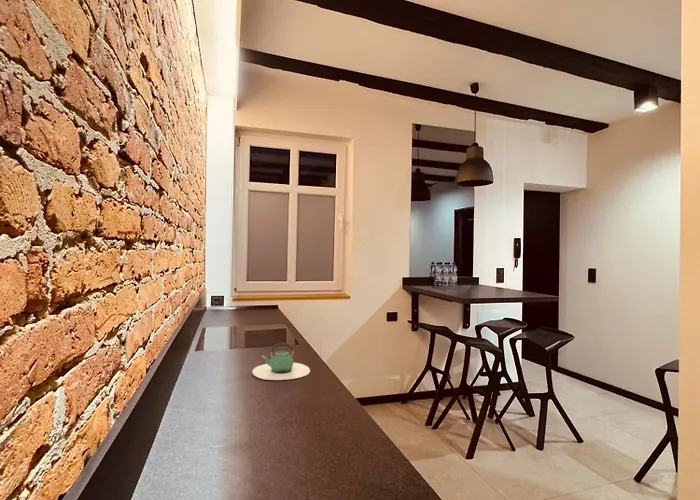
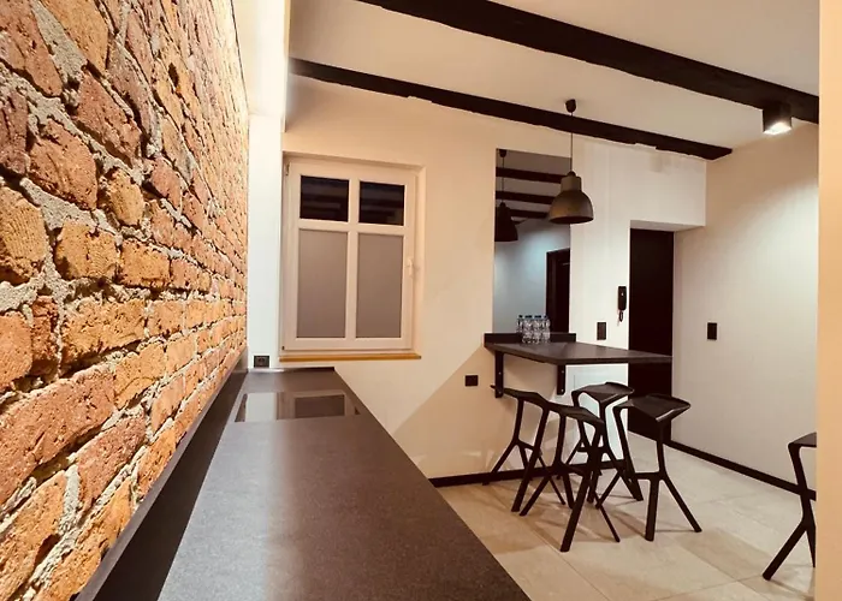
- teapot (281, 356)
